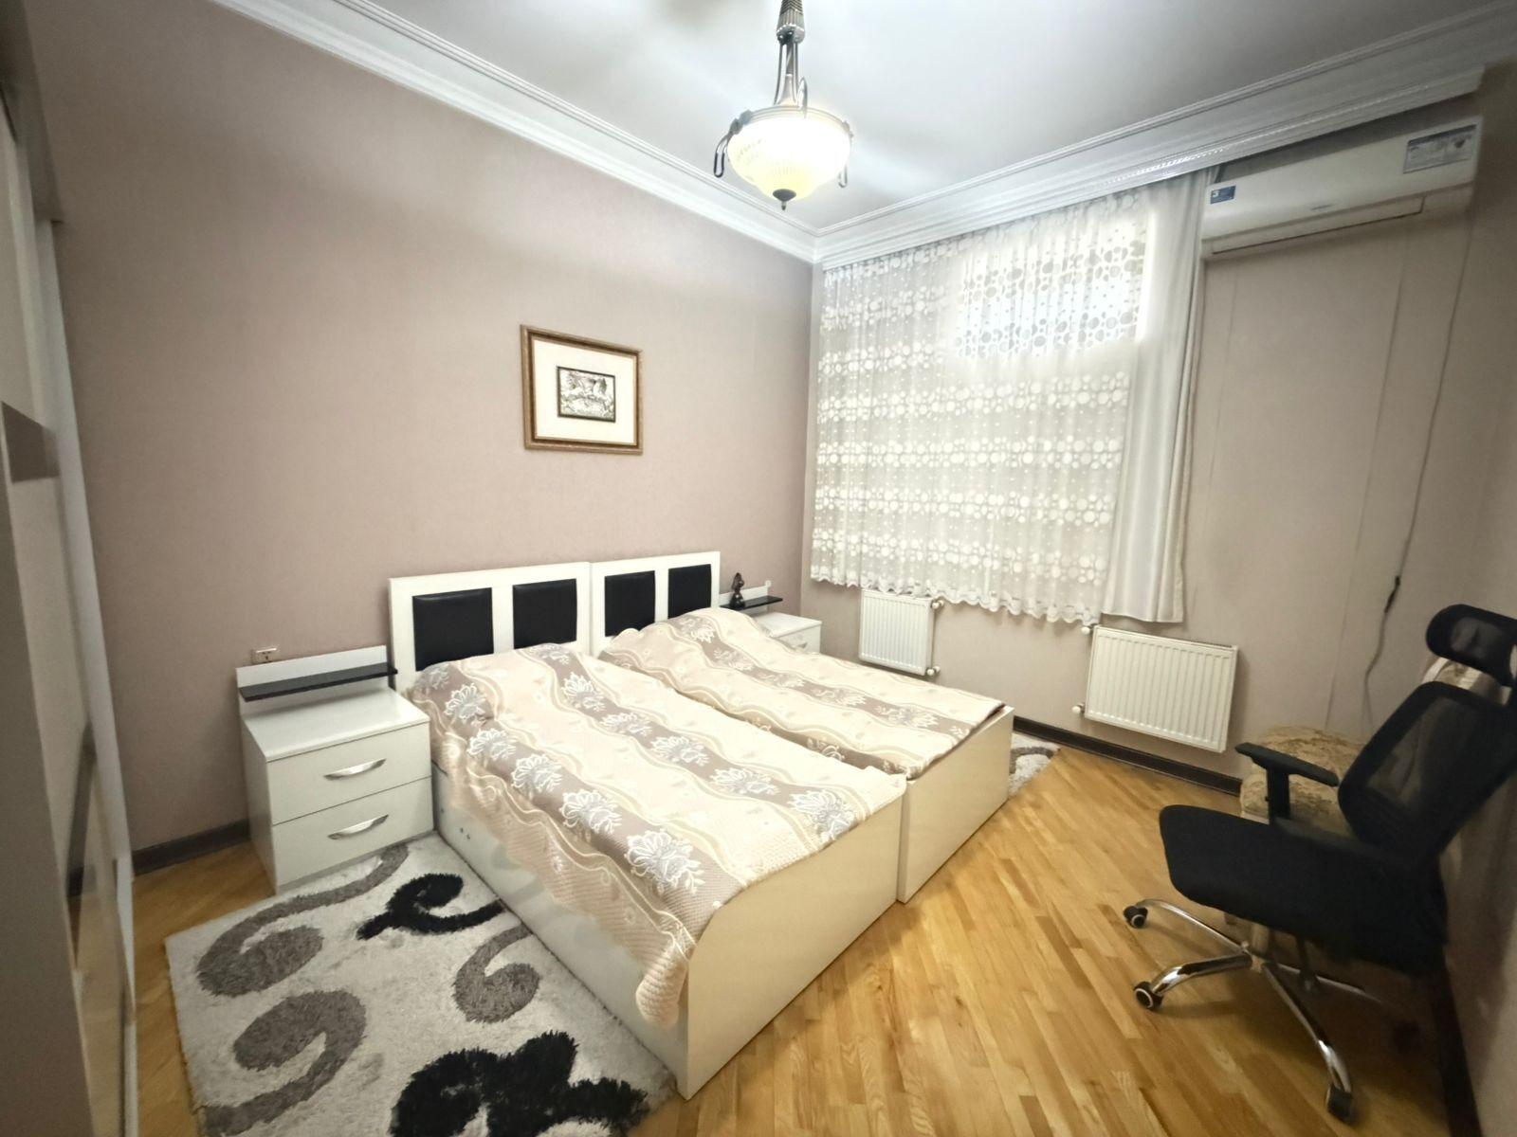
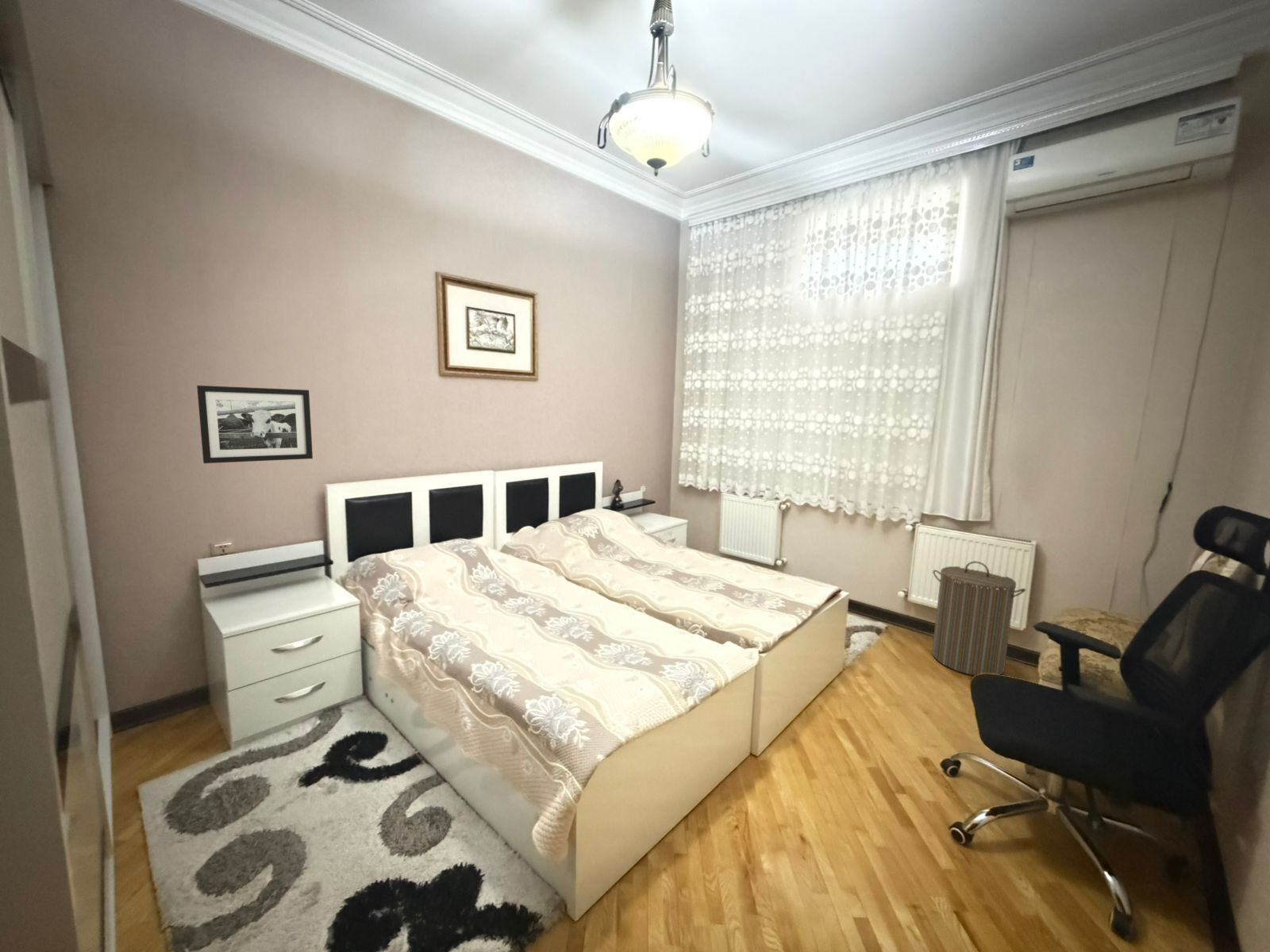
+ laundry hamper (972, 612)
+ picture frame (259, 424)
